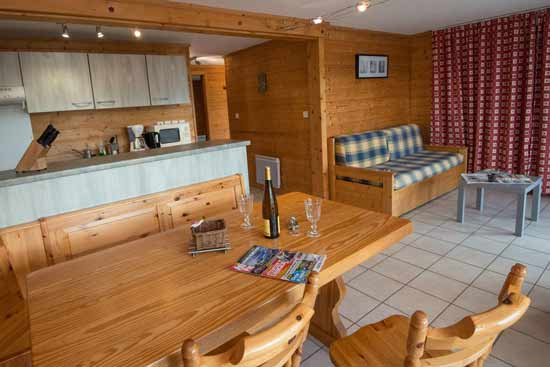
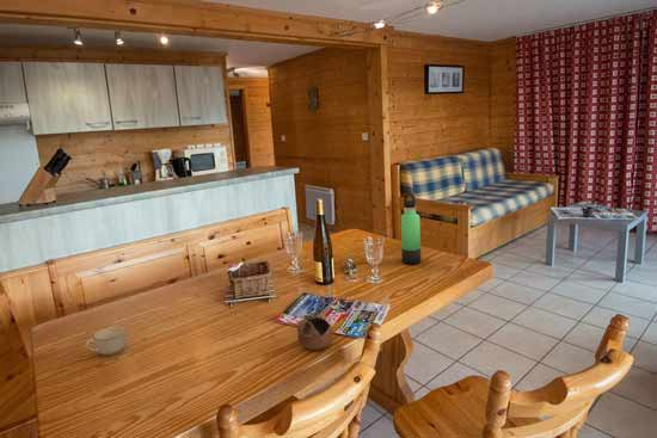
+ cup (106, 343)
+ thermos bottle (410, 228)
+ cup (311, 329)
